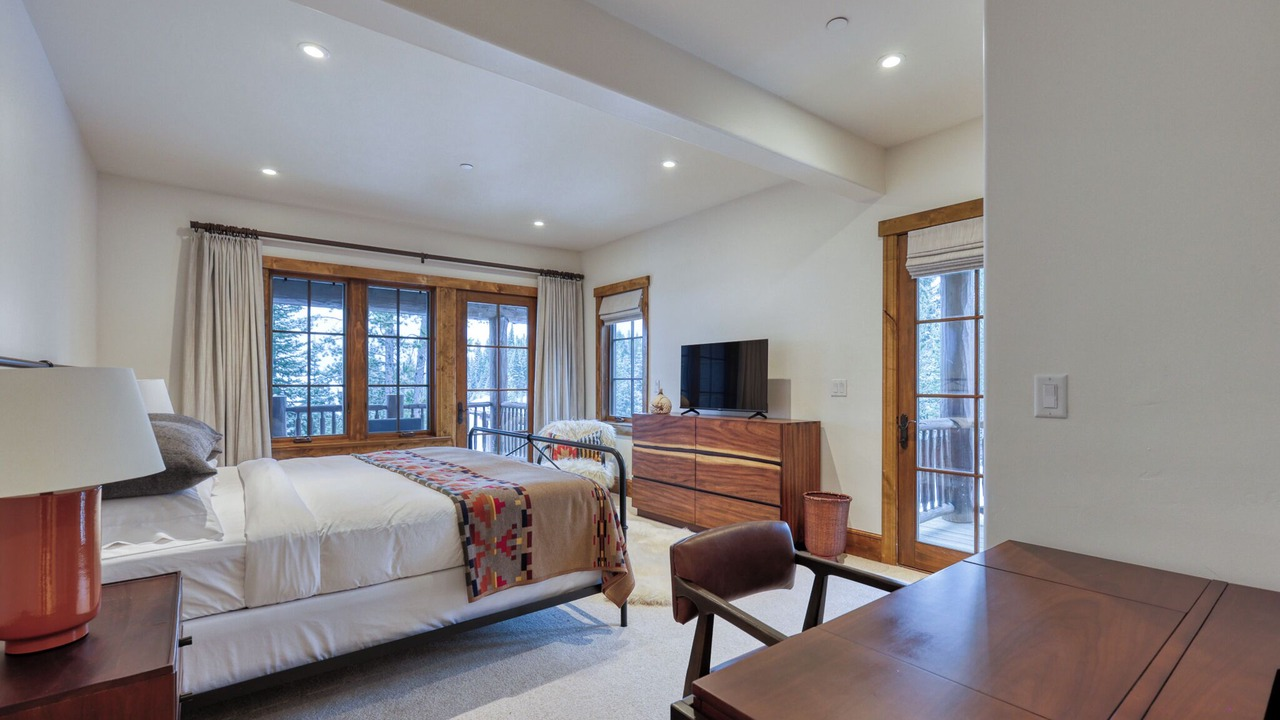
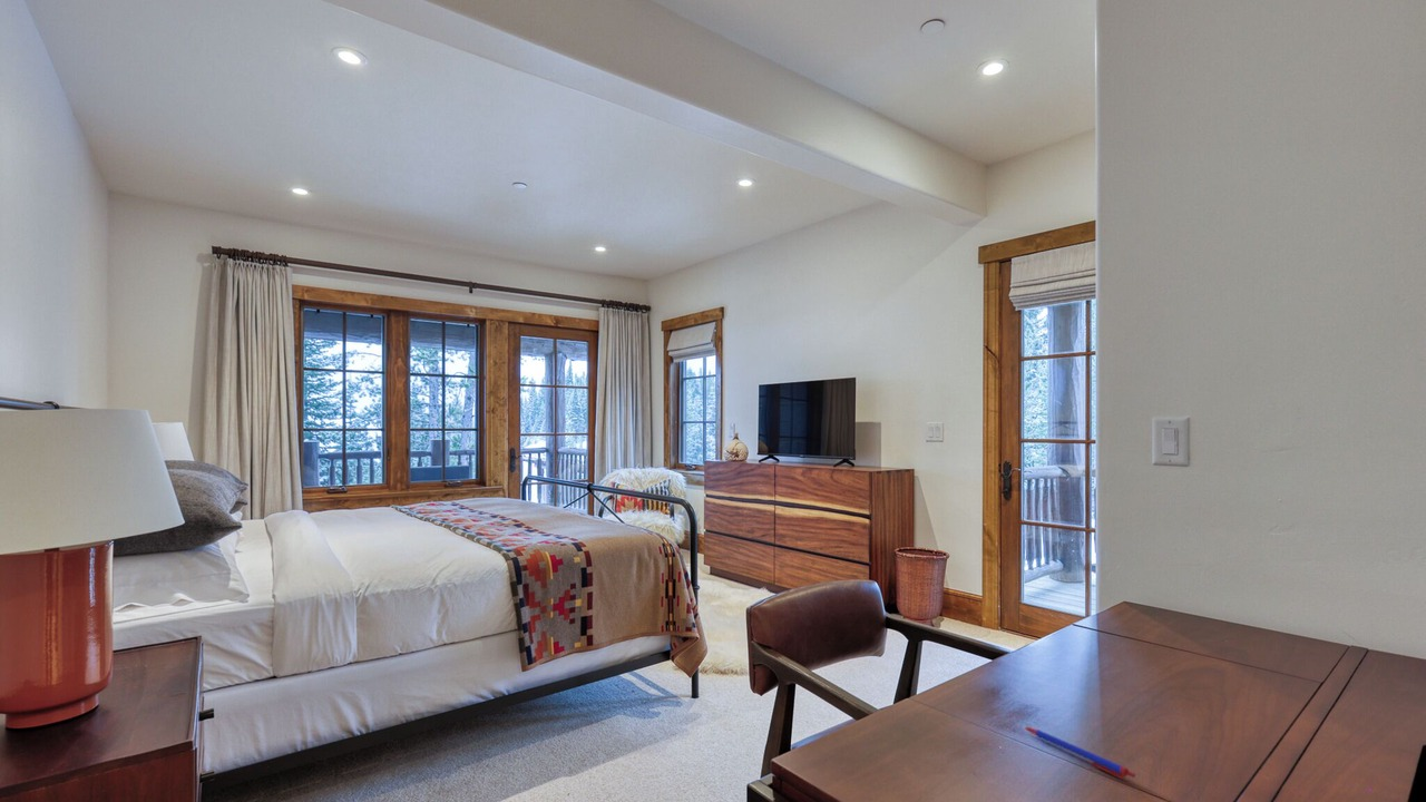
+ pen (1074, 749)
